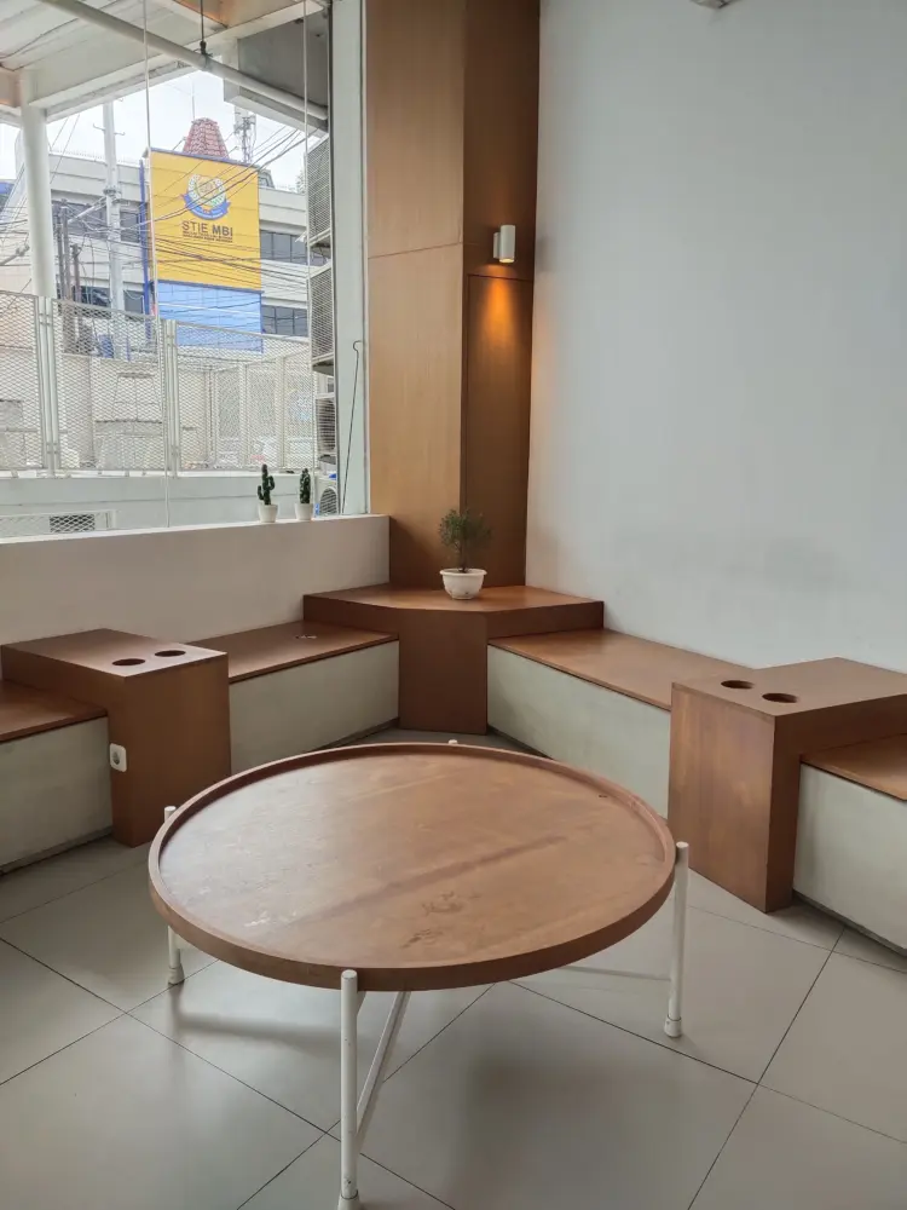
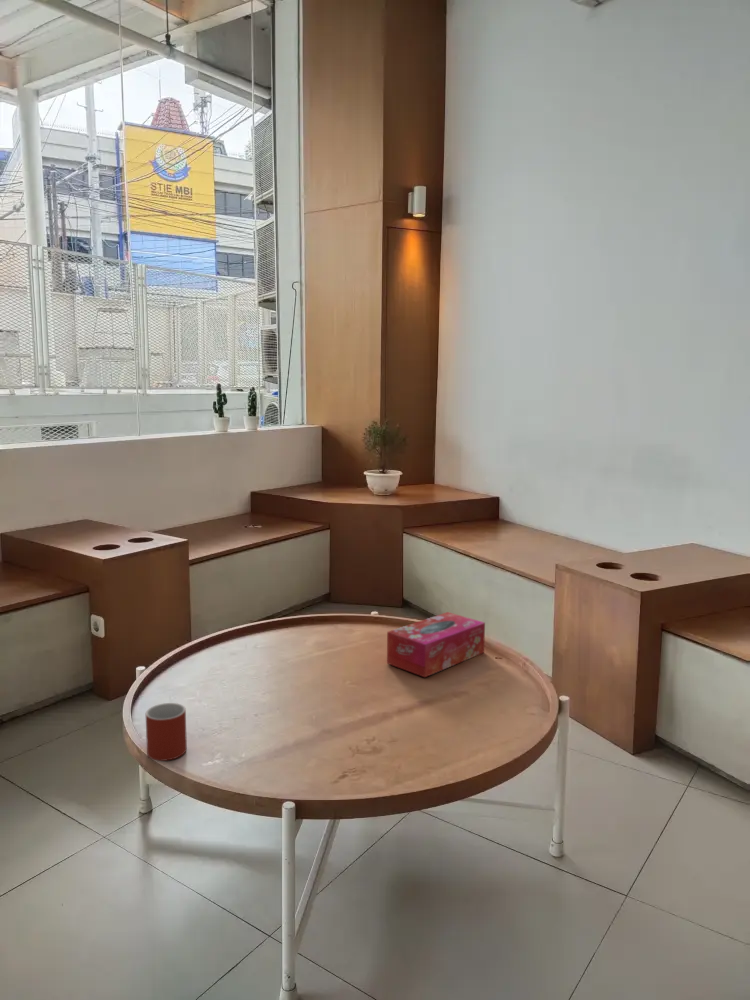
+ tissue box (436, 642)
+ mug (162, 728)
